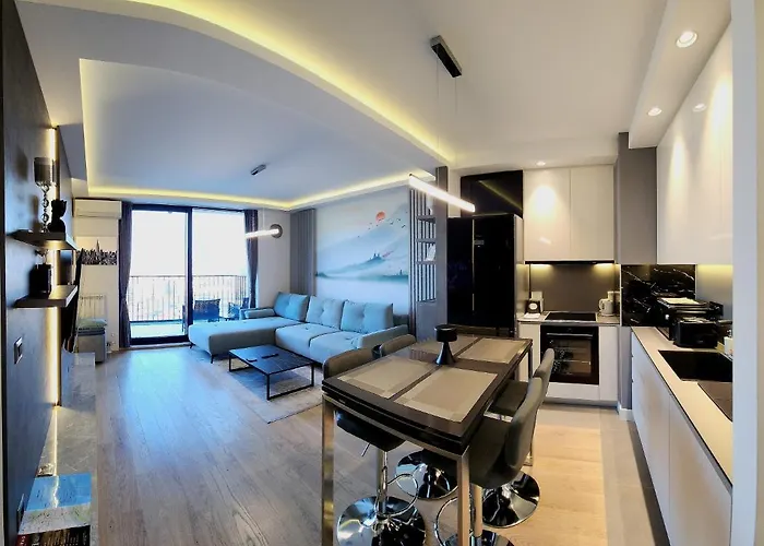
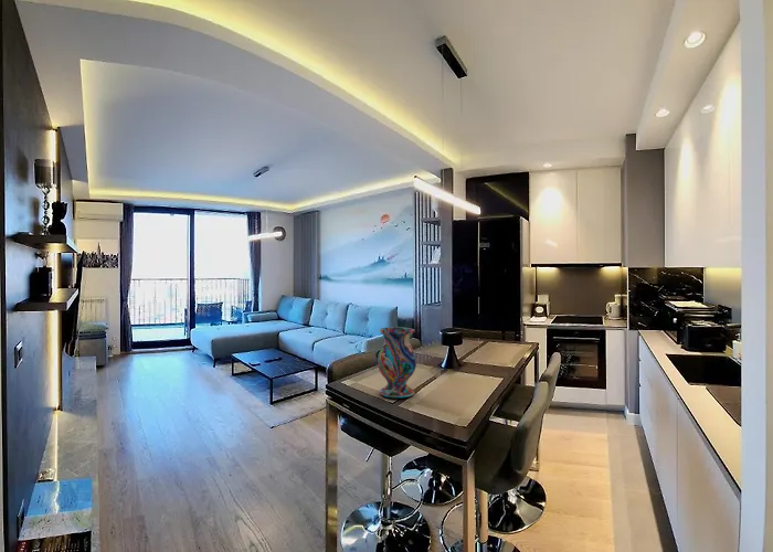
+ vase (396, 361)
